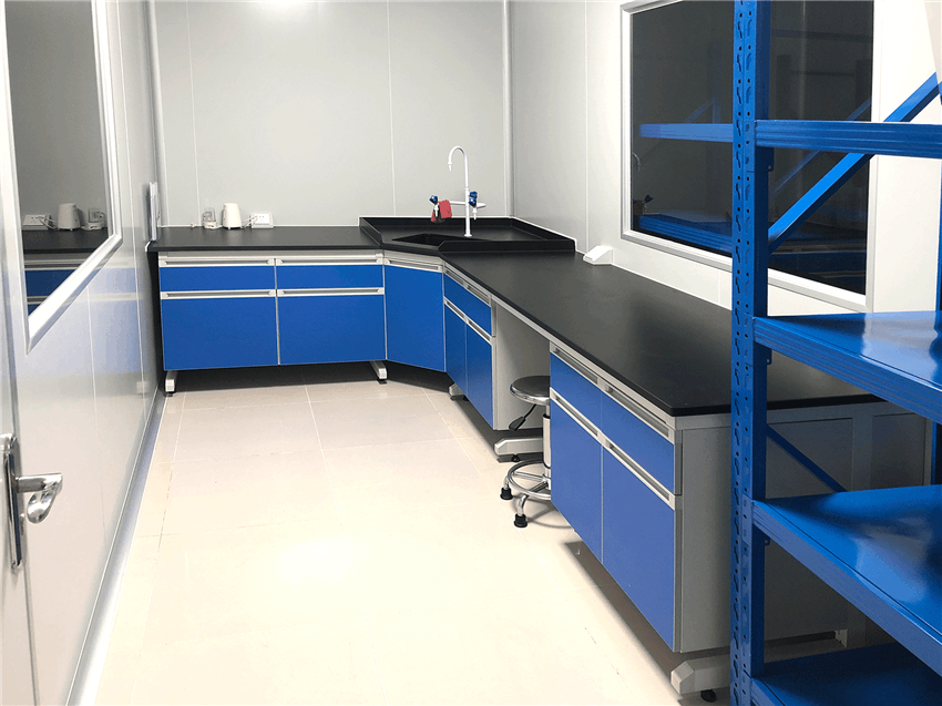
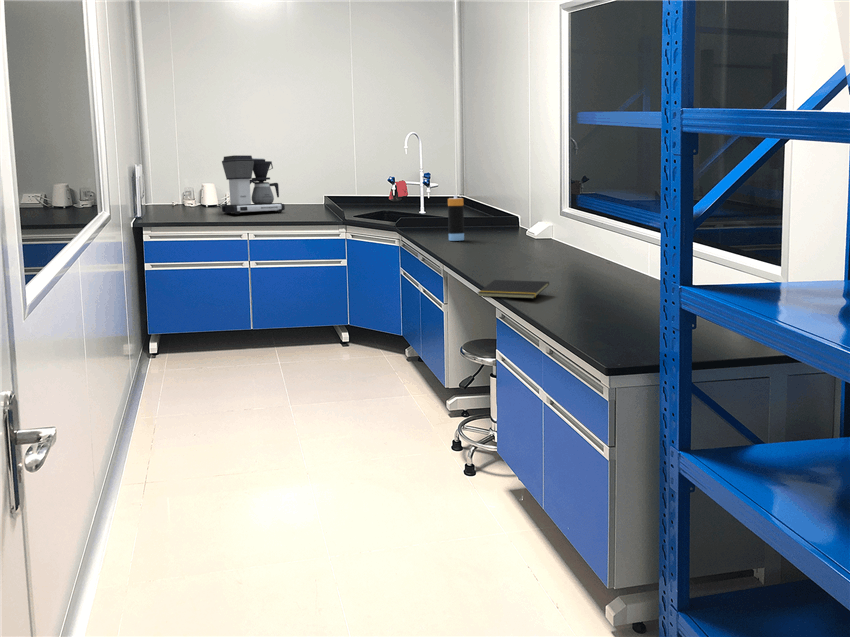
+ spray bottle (455, 217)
+ notepad (513, 288)
+ coffee maker (254, 184)
